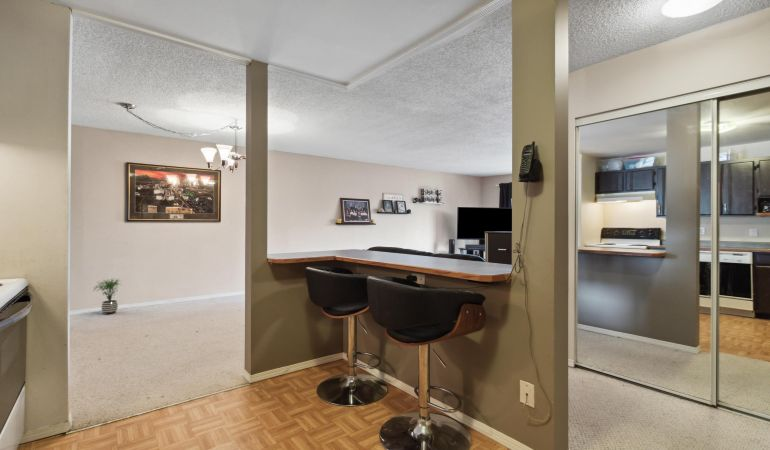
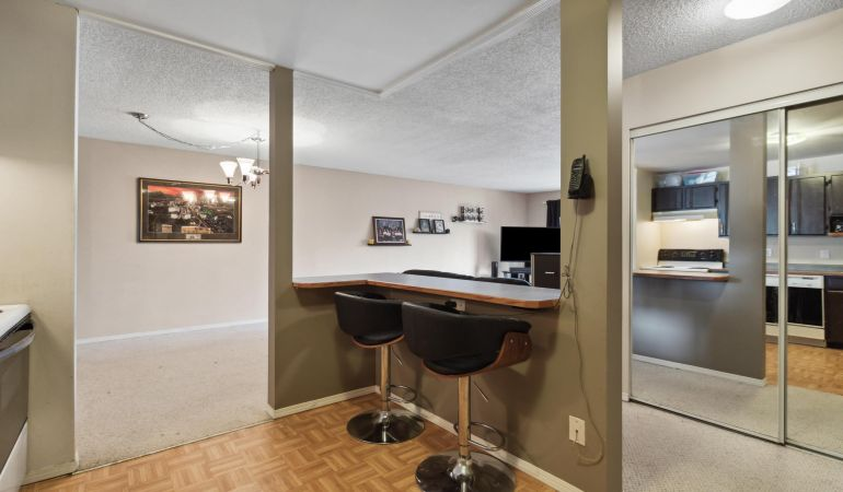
- potted plant (108, 296)
